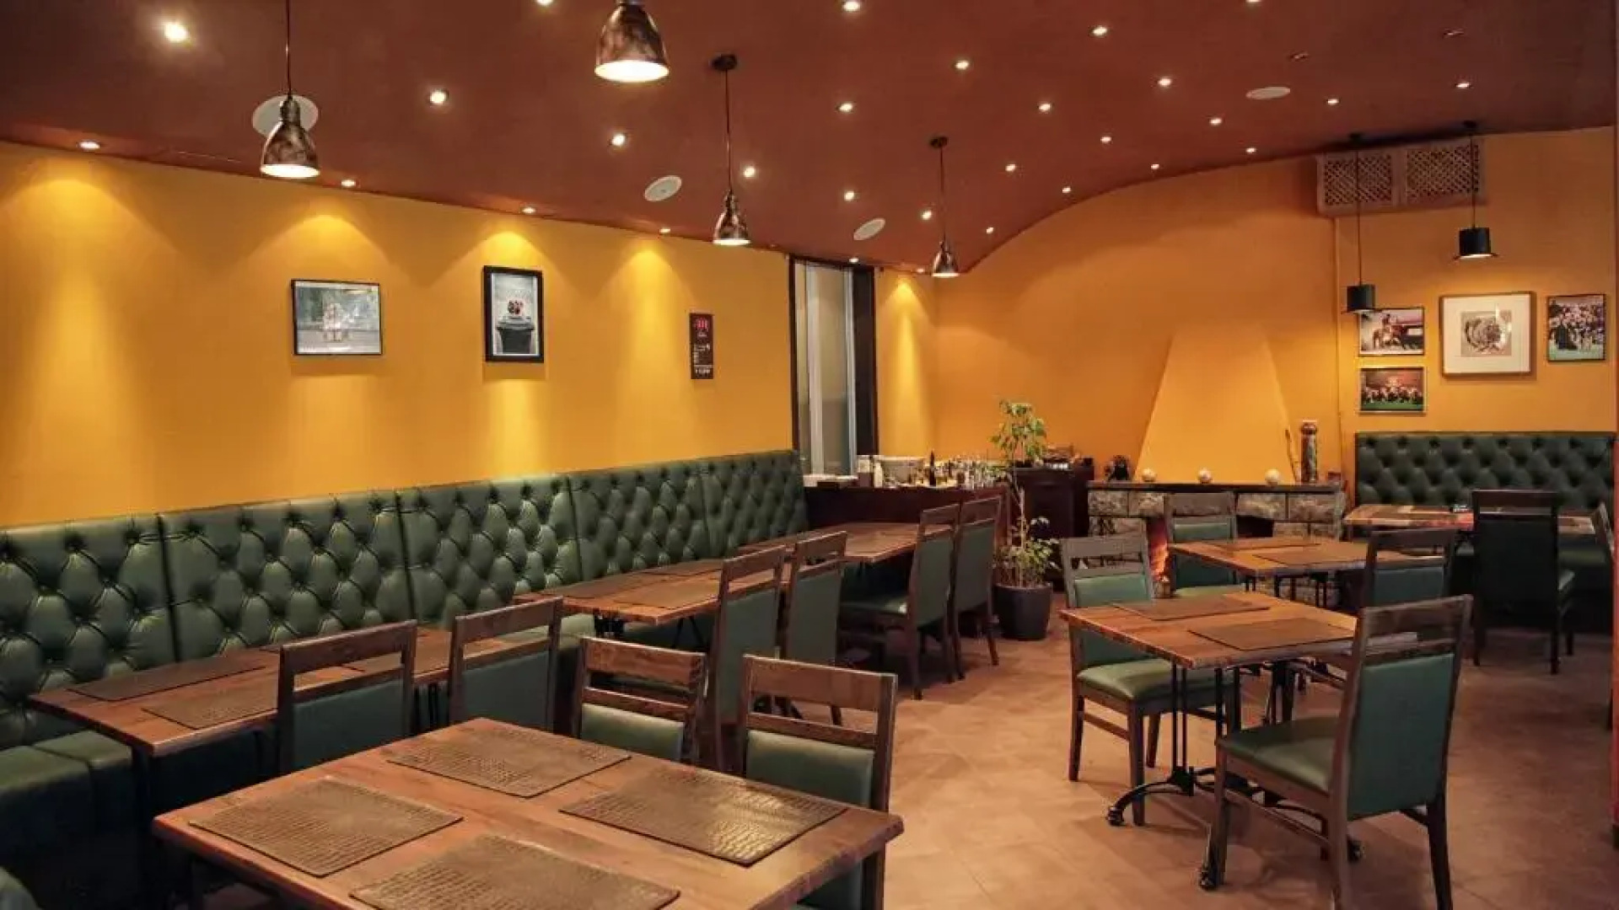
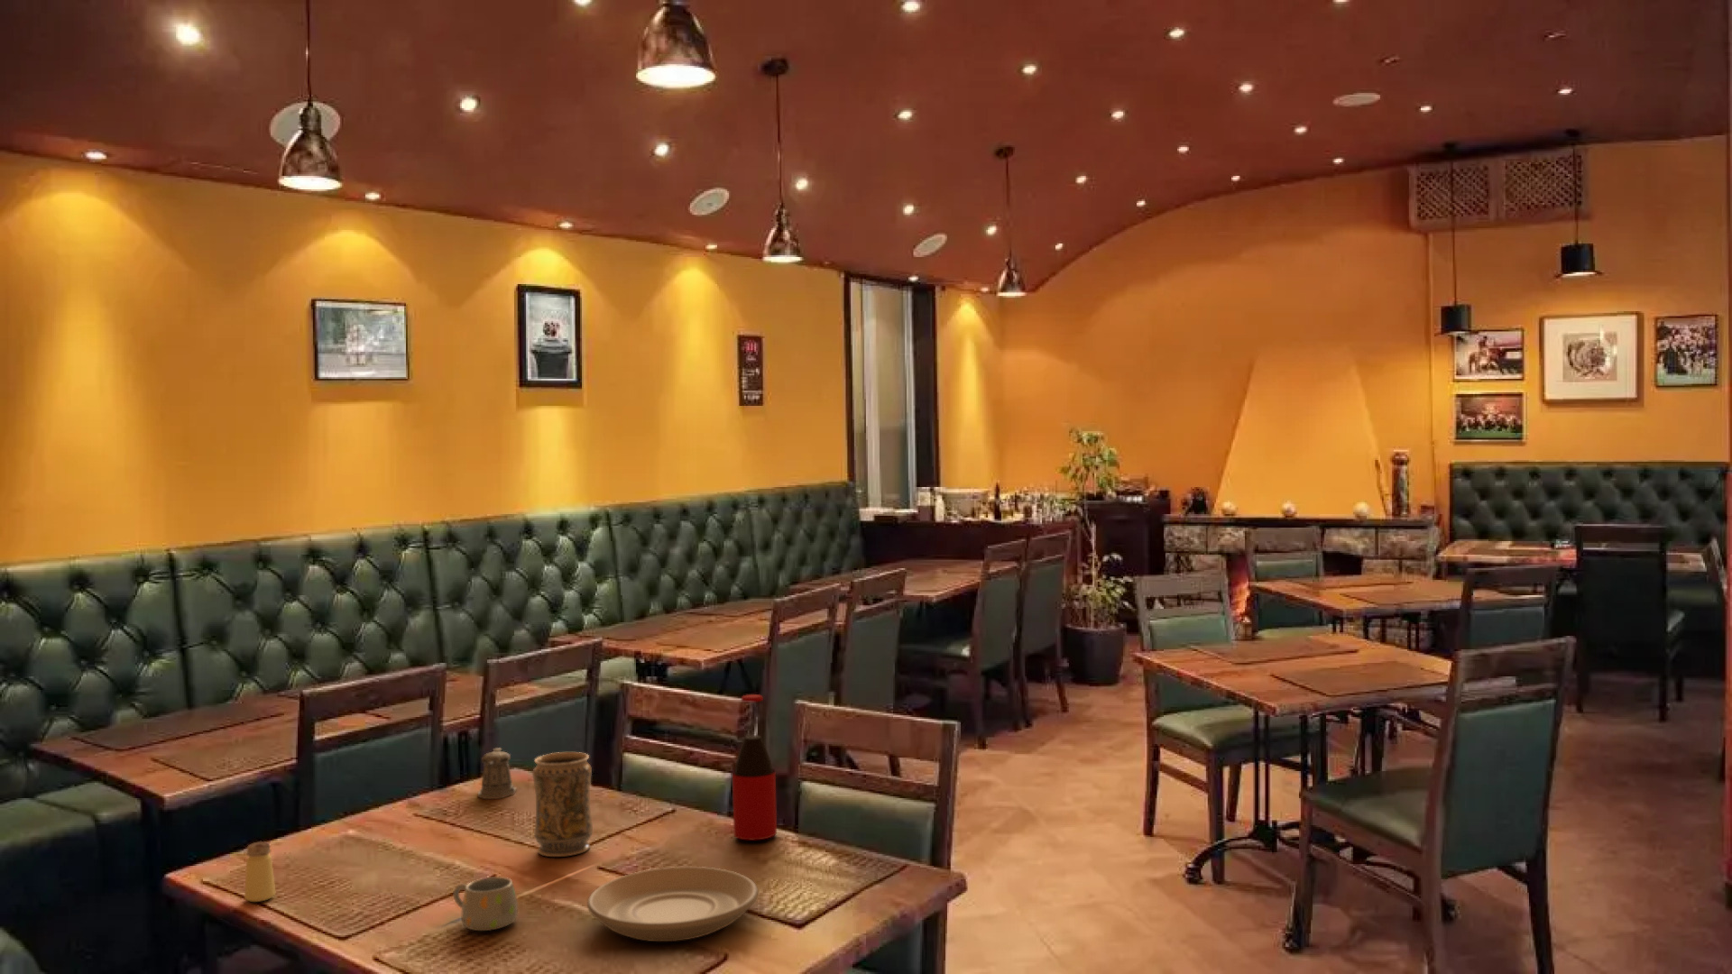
+ bottle (753, 766)
+ pepper shaker (495, 773)
+ vase (563, 804)
+ saltshaker (259, 871)
+ mug (482, 904)
+ plate (673, 906)
